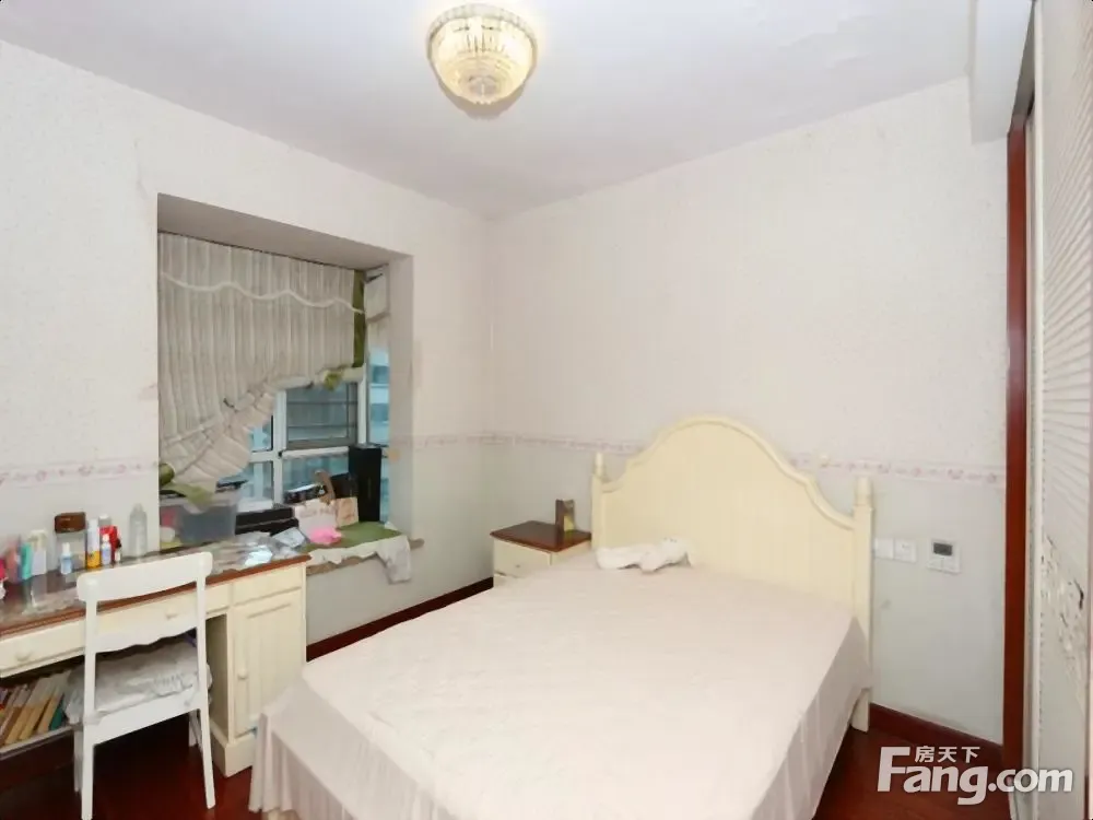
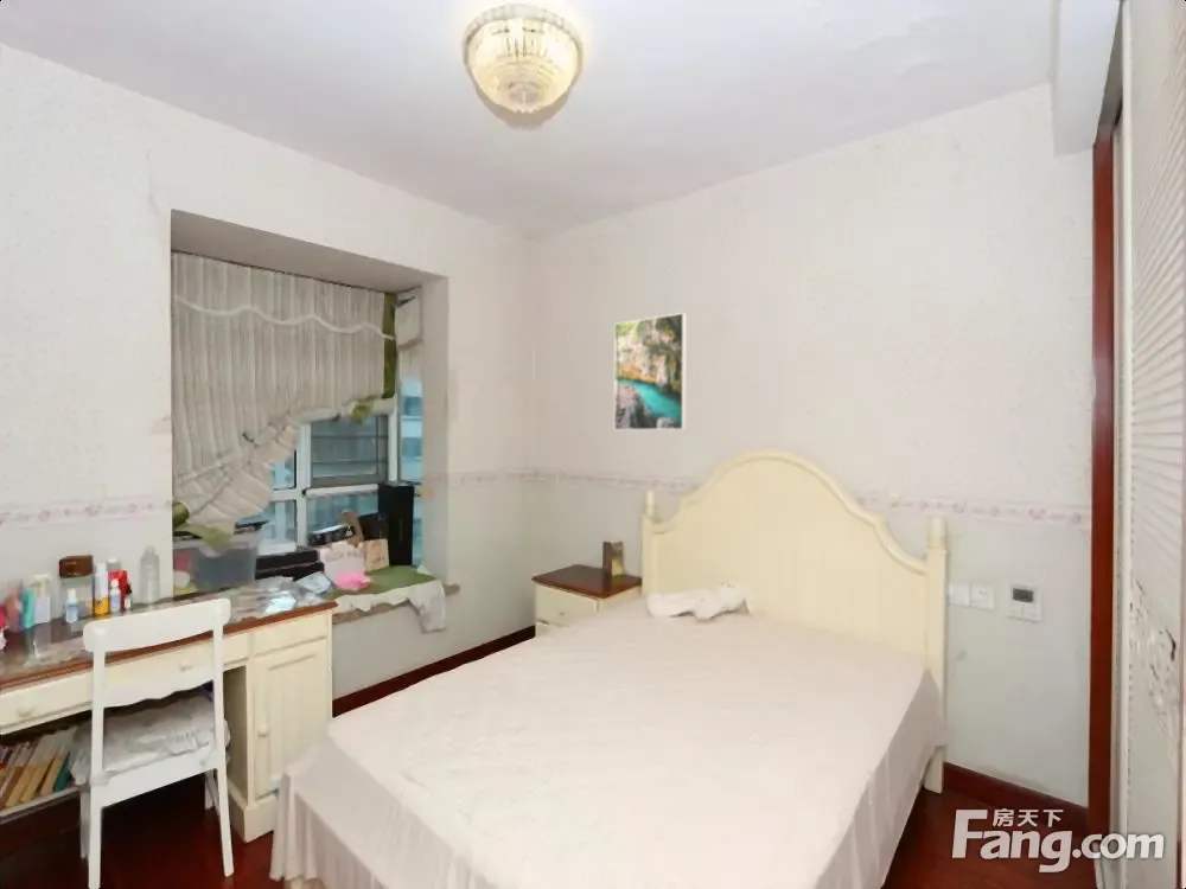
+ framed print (649, 373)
